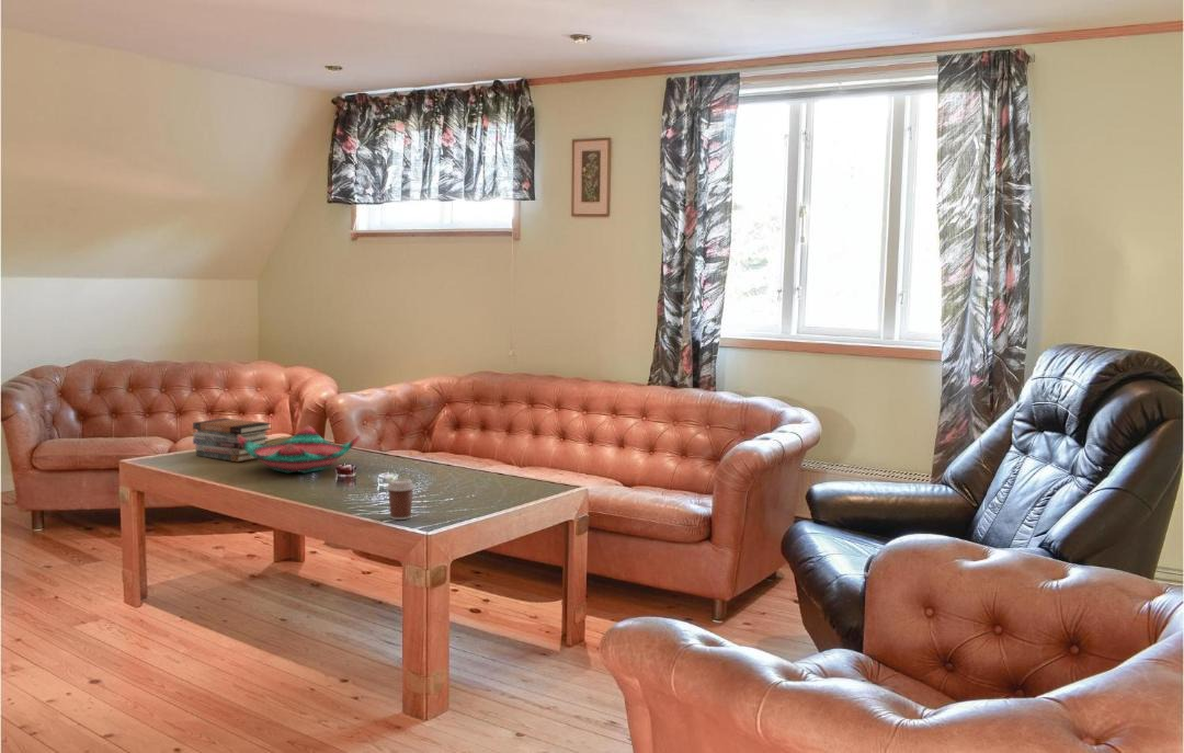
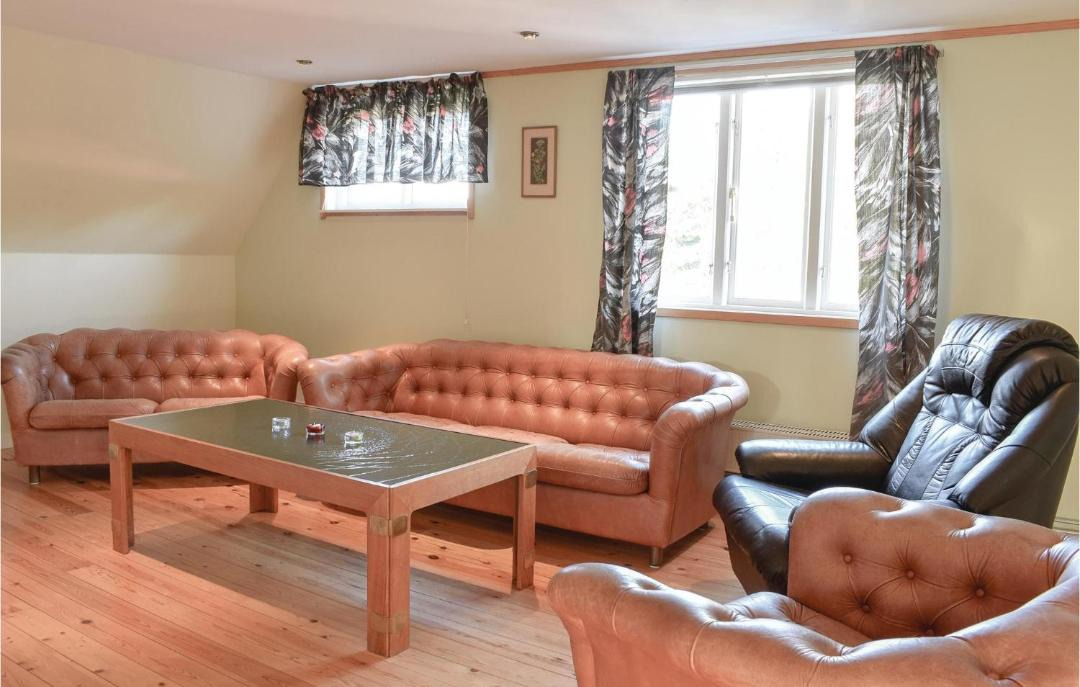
- decorative bowl (299, 450)
- coffee cup (400, 499)
- book stack (231, 438)
